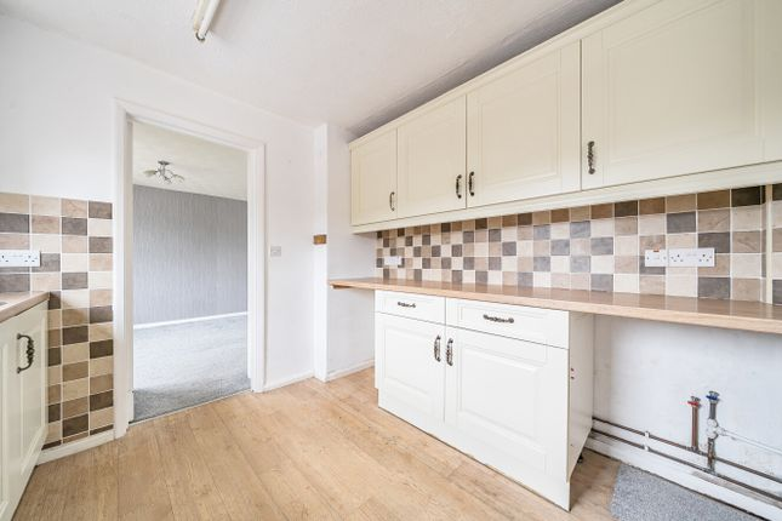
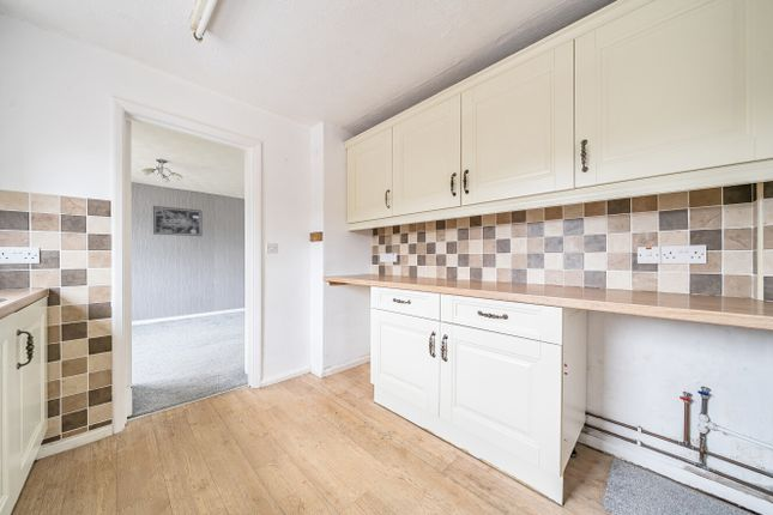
+ wall art (179, 222)
